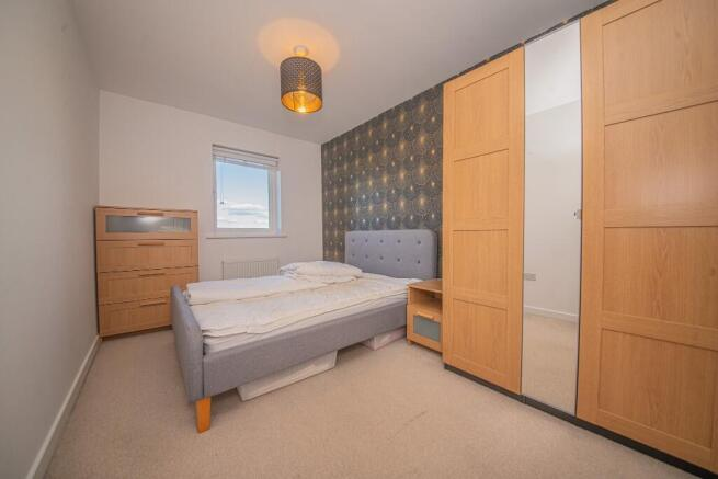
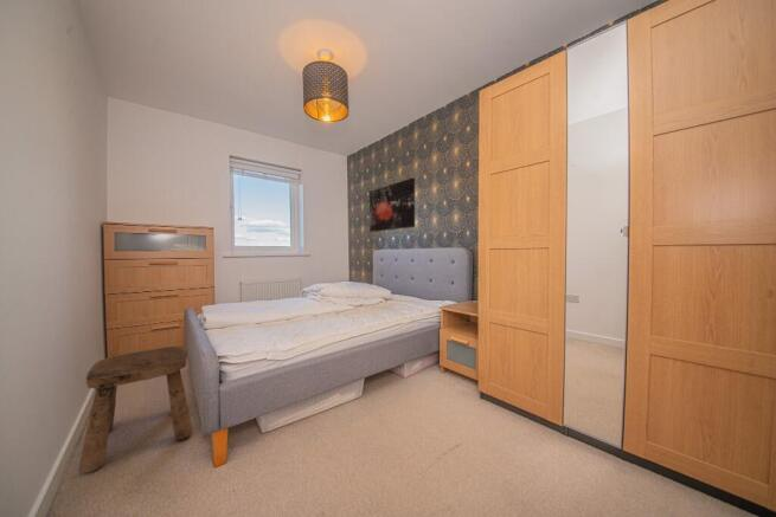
+ wall art (390, 207)
+ stool (136, 381)
